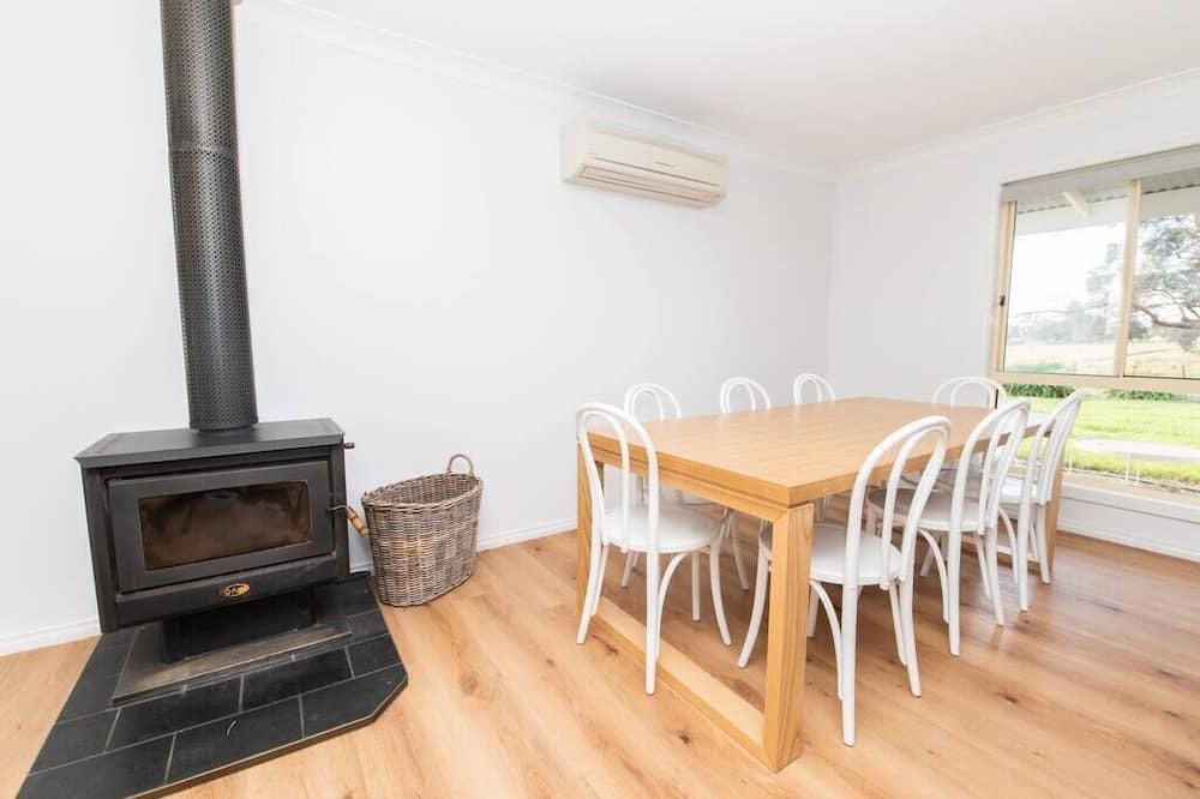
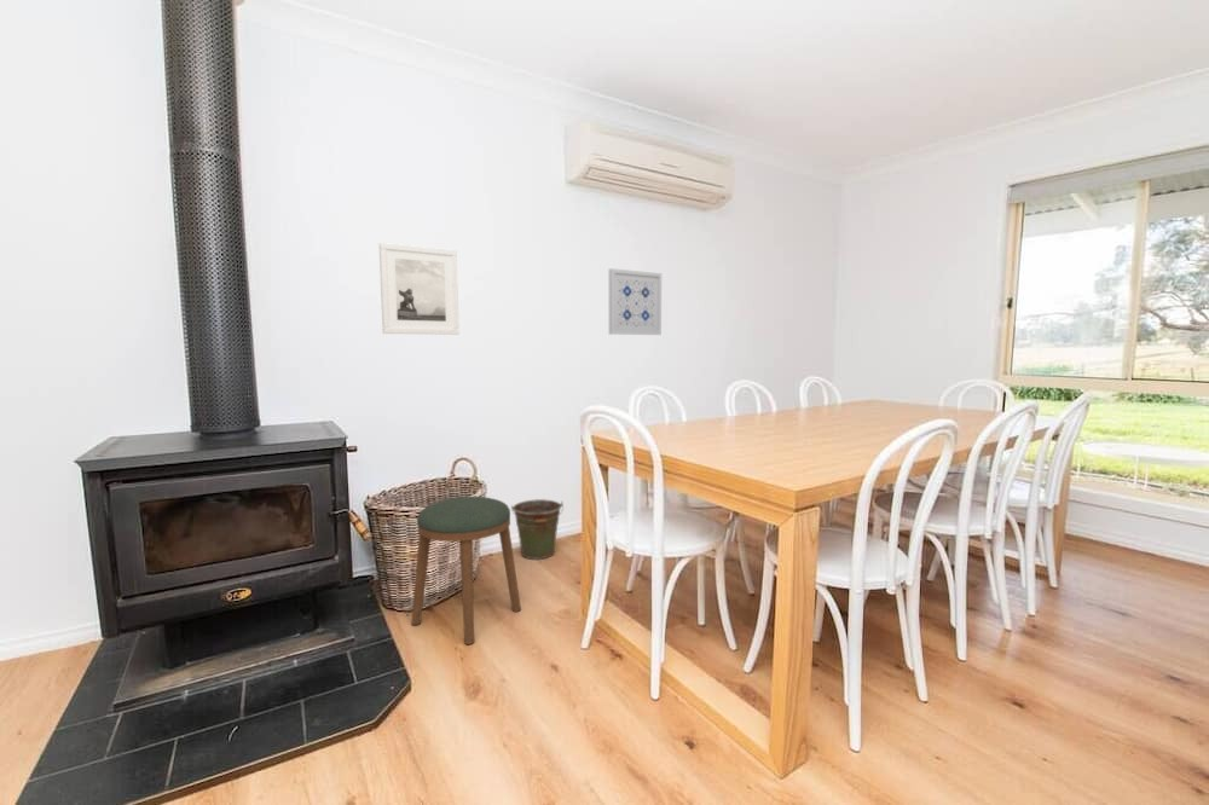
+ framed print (421, 290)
+ stool (465, 560)
+ wall art (635, 302)
+ bucket (537, 528)
